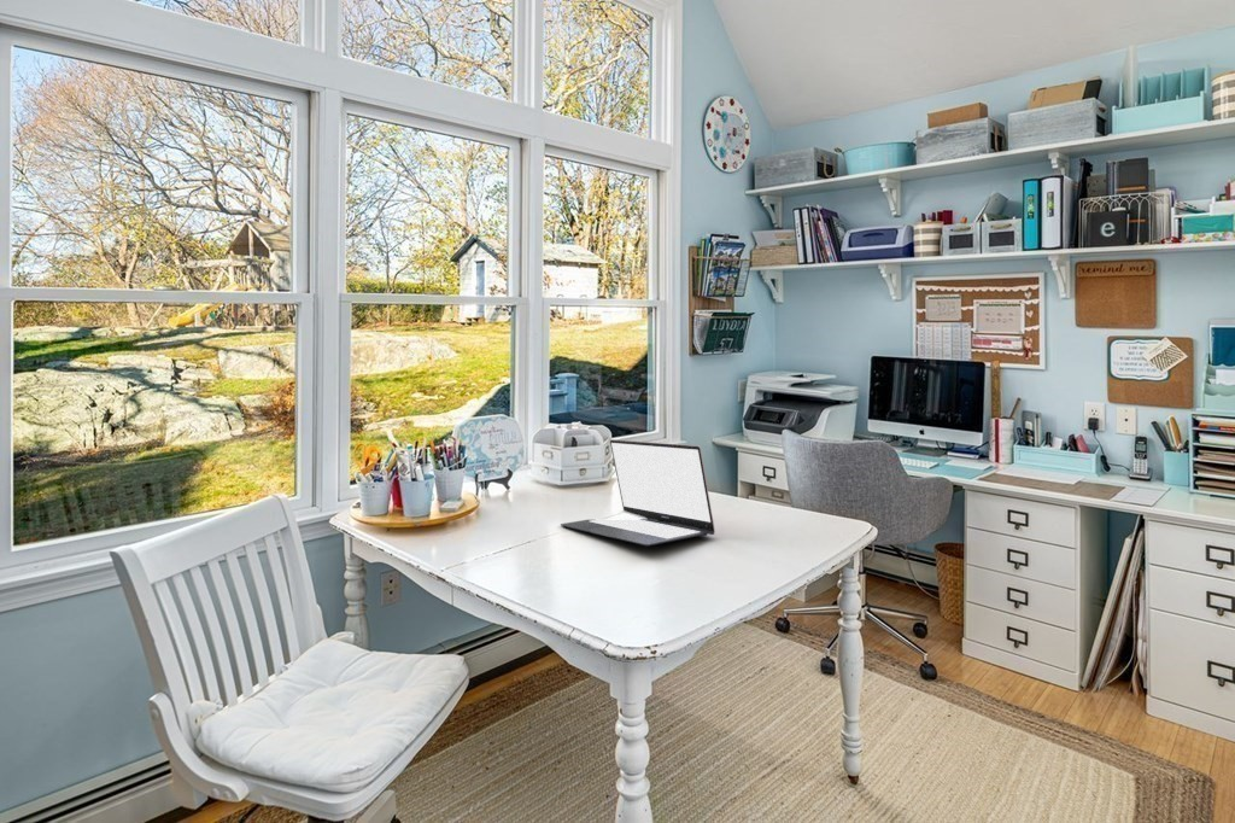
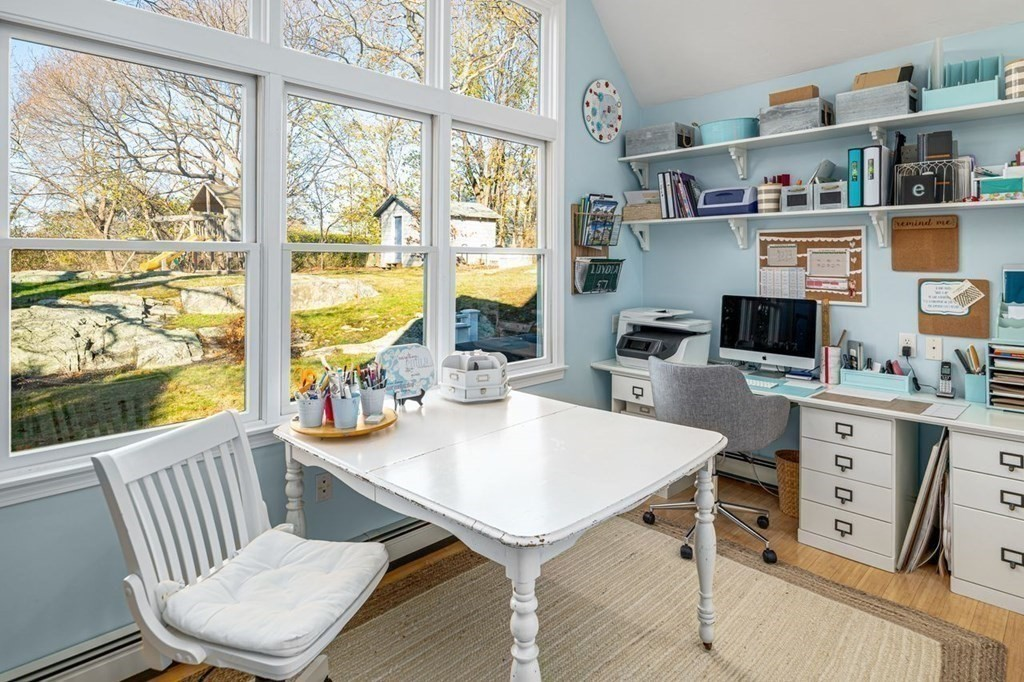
- laptop (634, 486)
